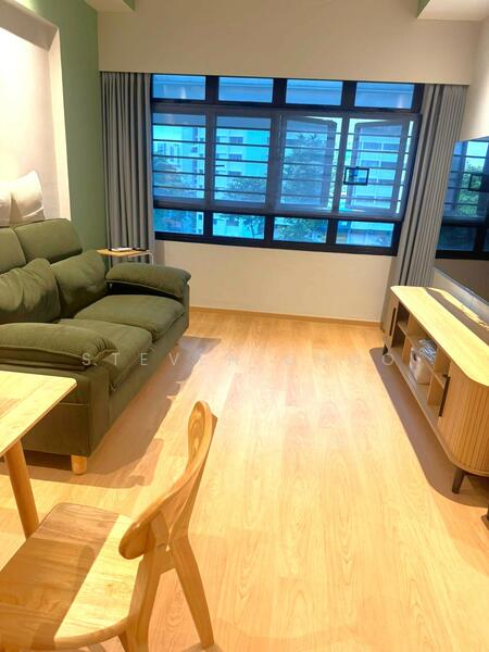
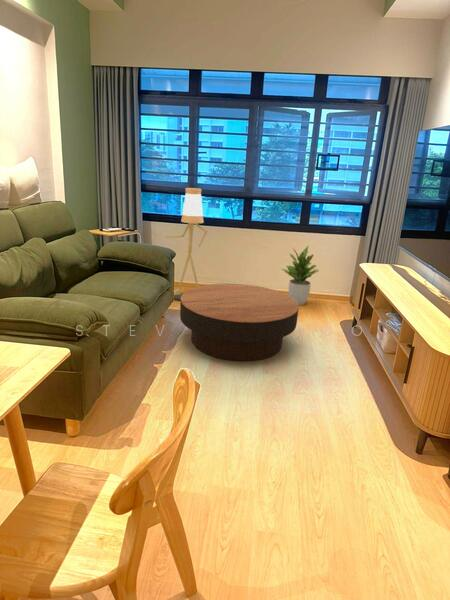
+ coffee table (238, 320)
+ potted plant (300, 275)
+ floor lamp (187, 228)
